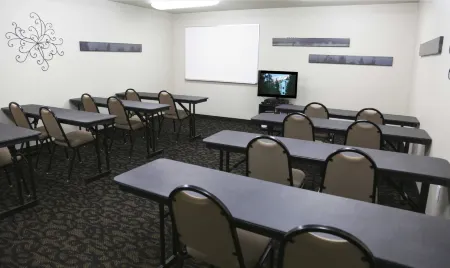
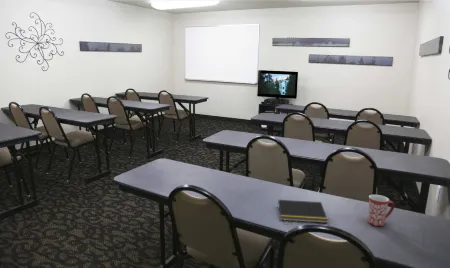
+ notepad (301, 210)
+ mug (381, 210)
